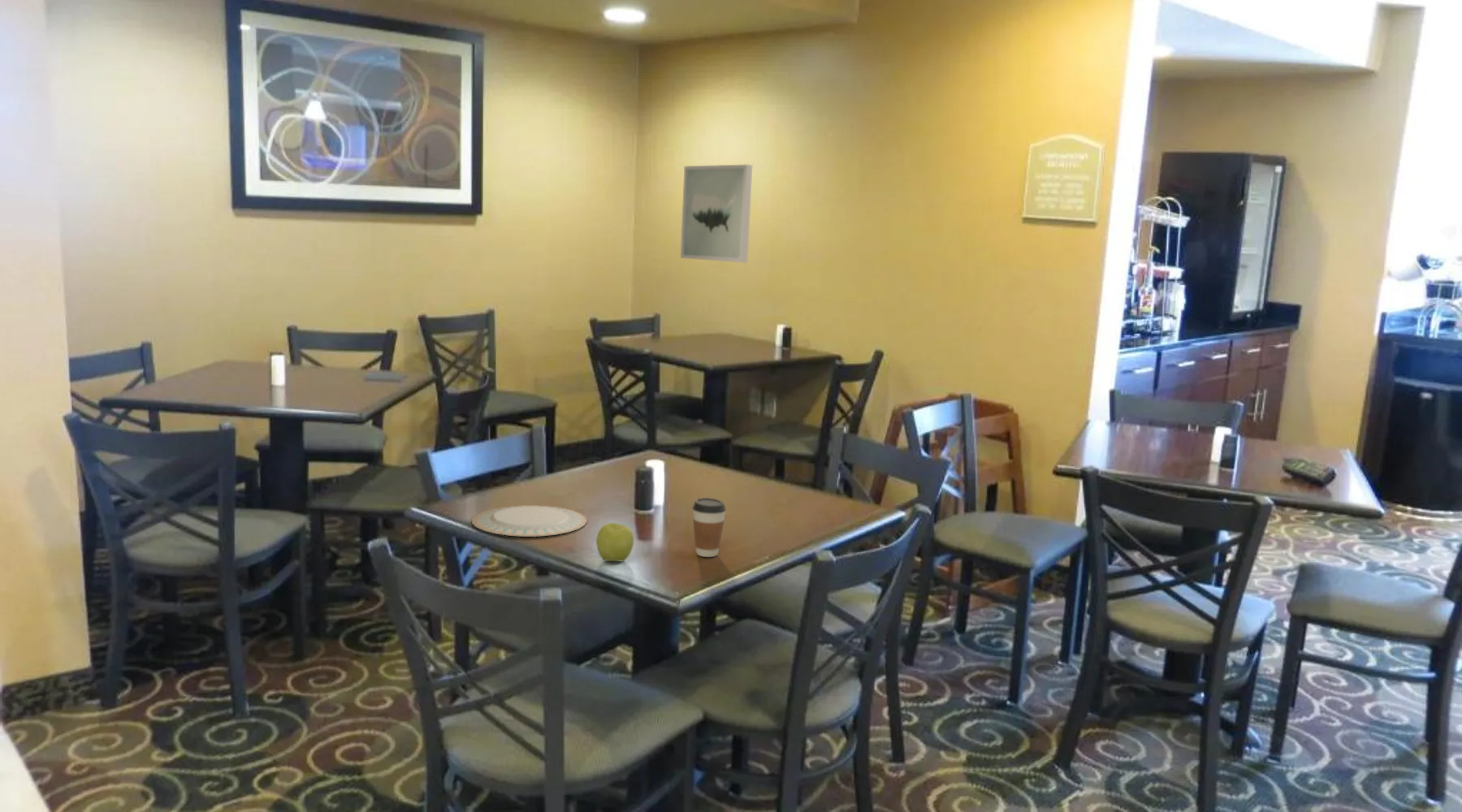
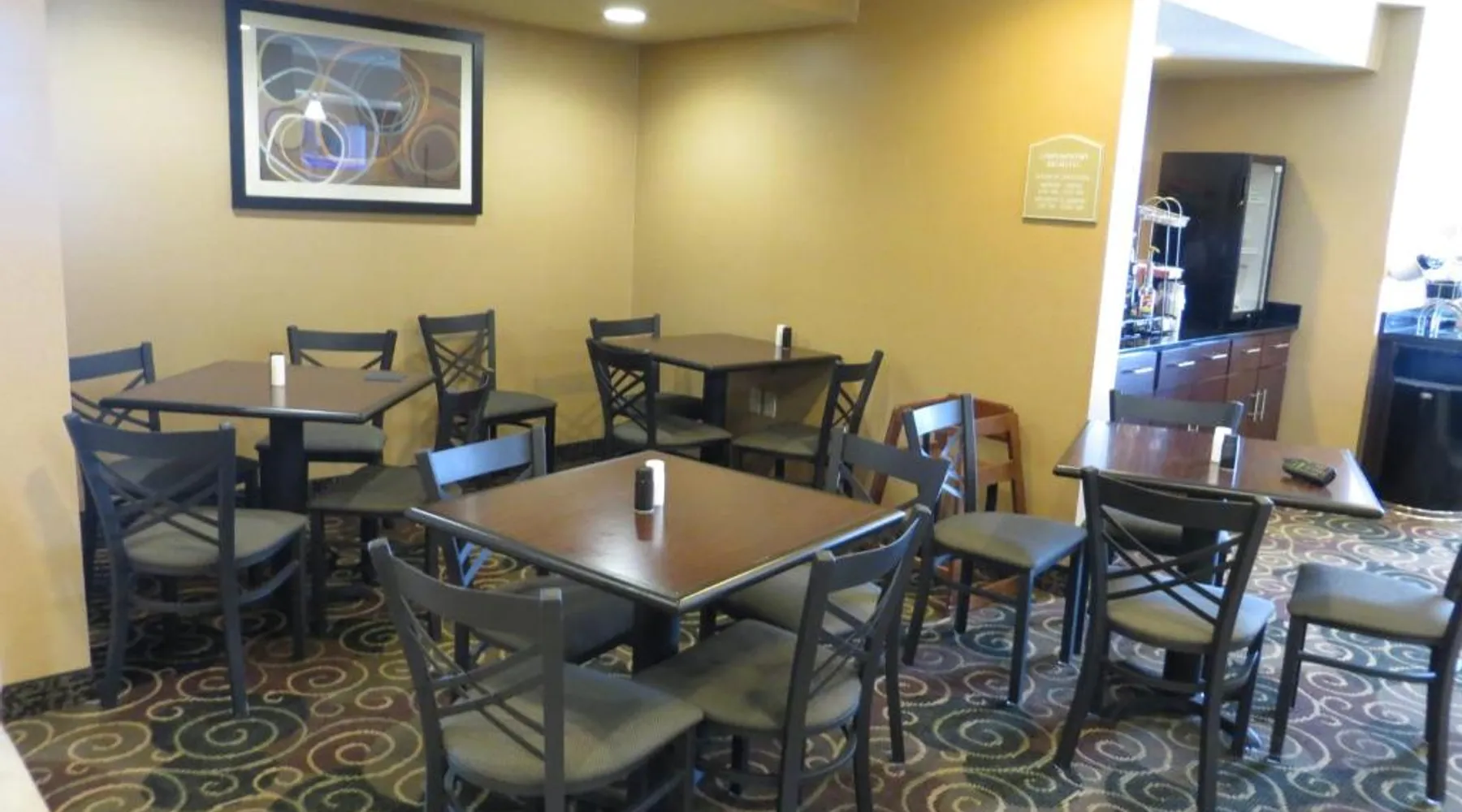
- coffee cup (708, 528)
- chinaware (530, 517)
- apple (615, 542)
- wall art (715, 213)
